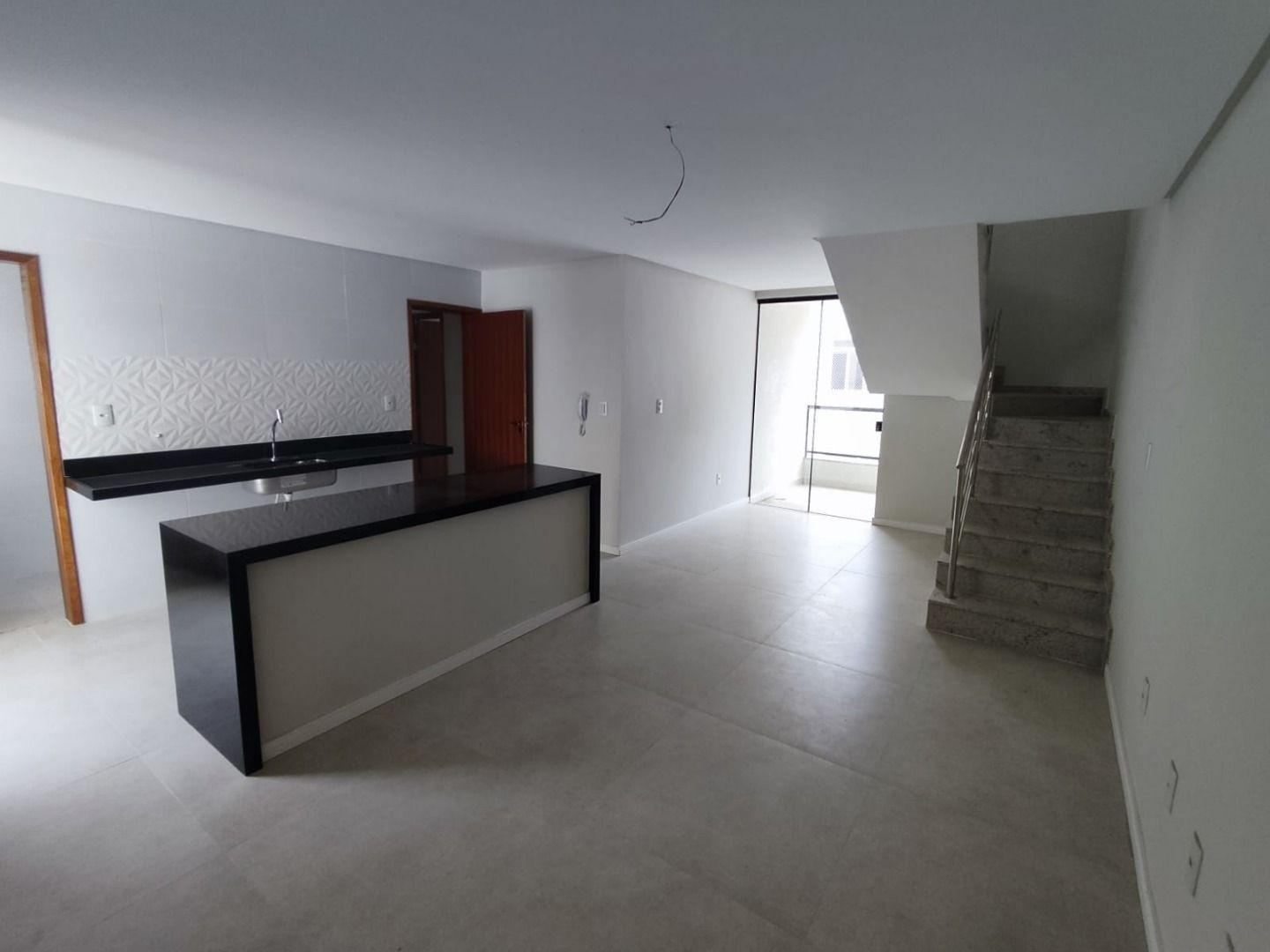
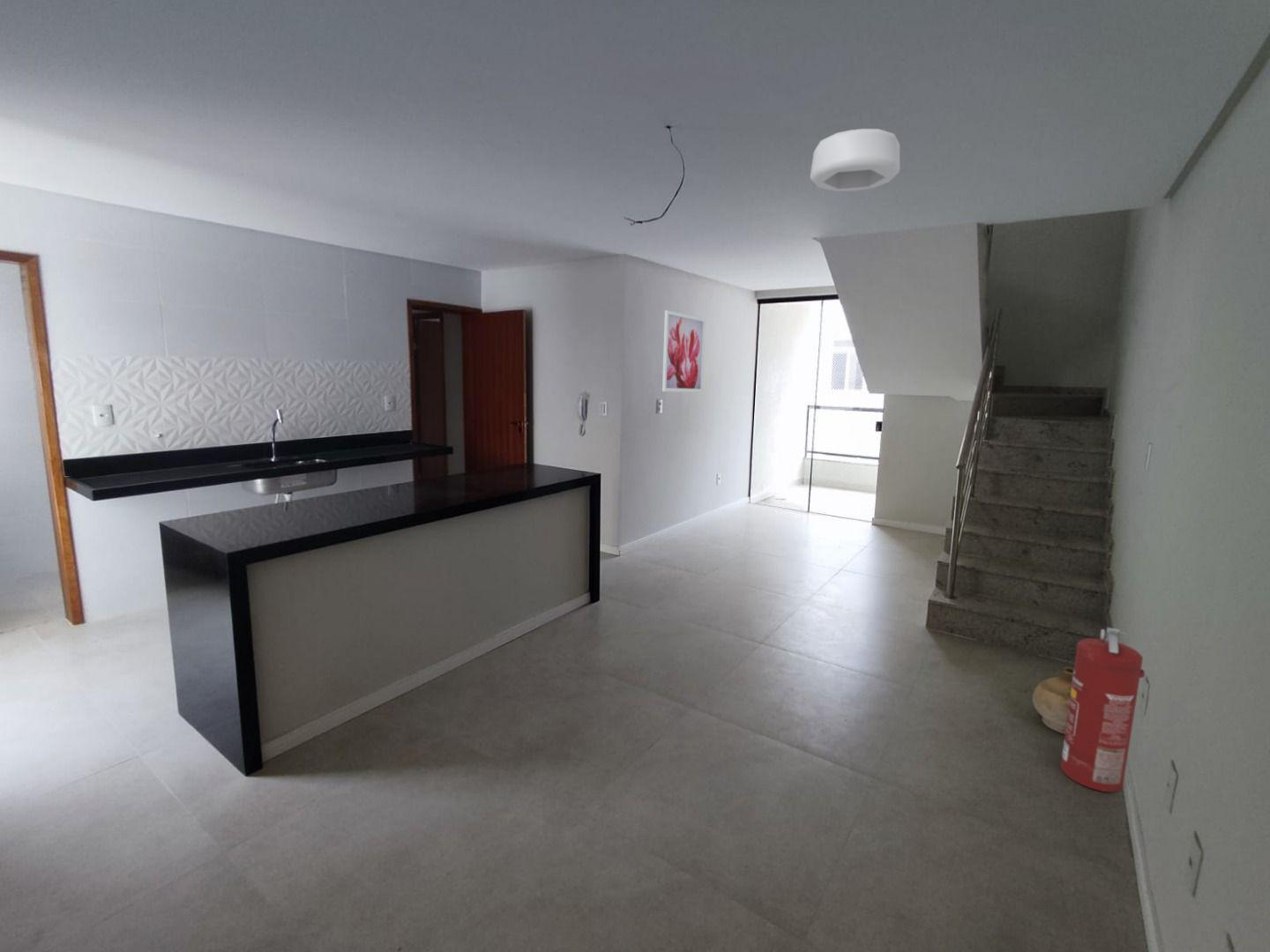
+ ceramic jug (1069, 698)
+ ceiling light (855, 161)
+ fire extinguisher (1102, 698)
+ wall art (684, 353)
